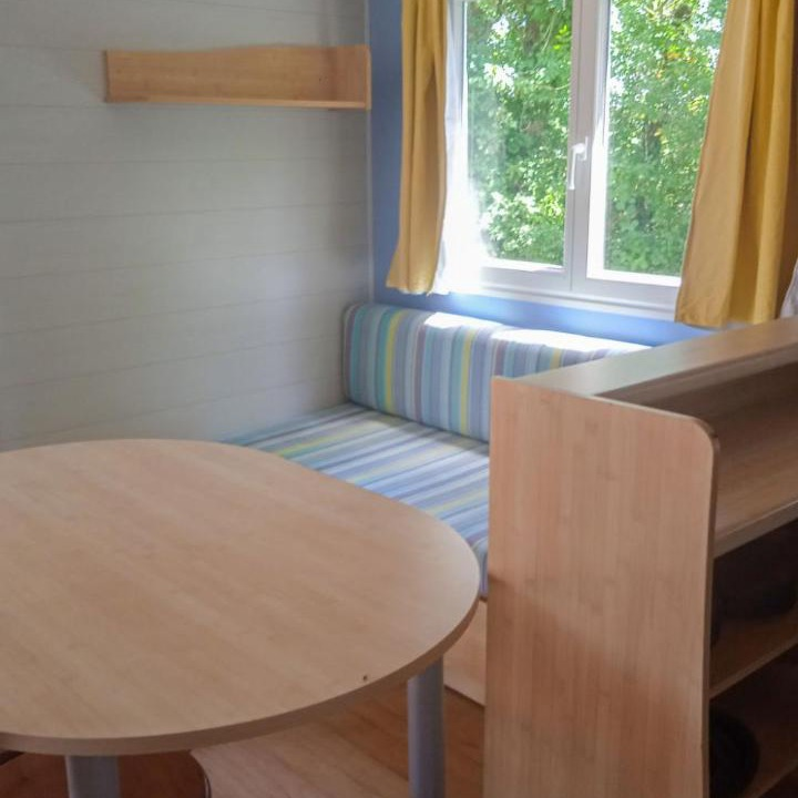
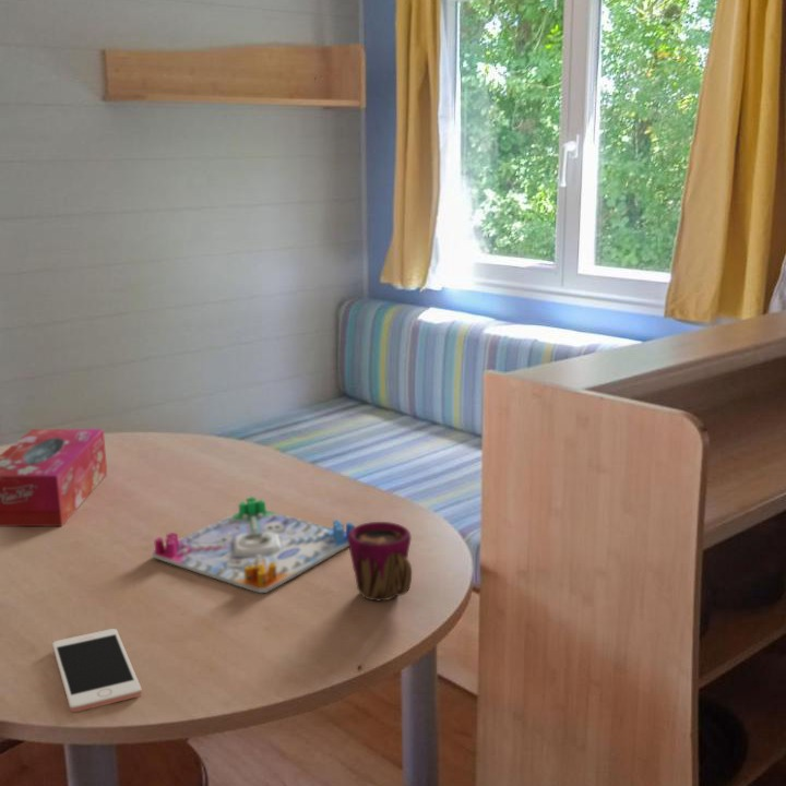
+ cell phone (95, 667)
+ cup (384, 565)
+ tissue box (46, 474)
+ board game (257, 539)
